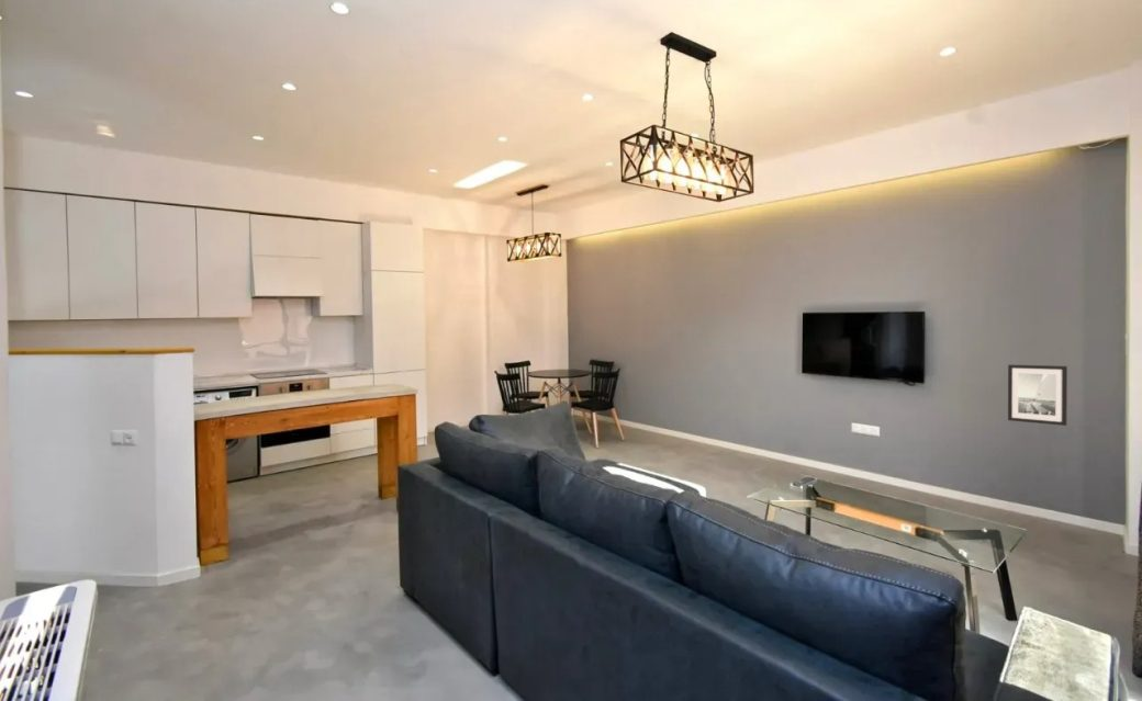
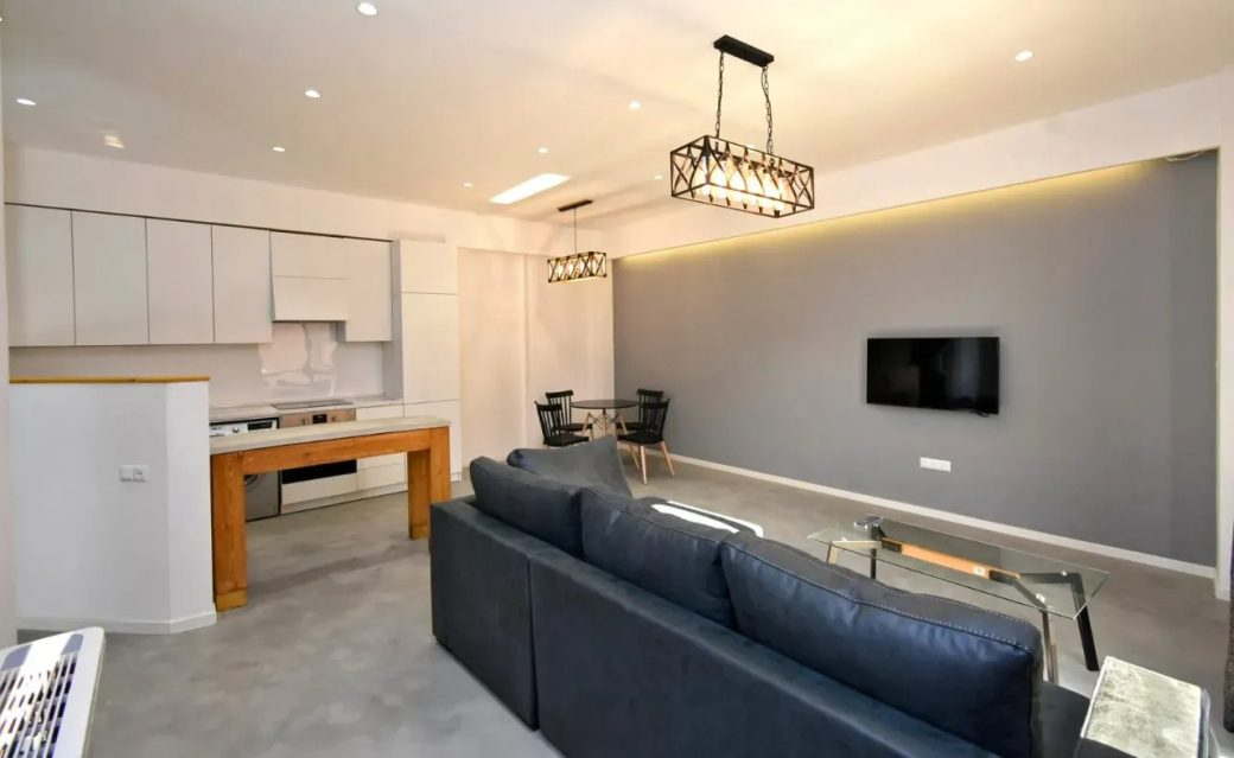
- wall art (1035, 394)
